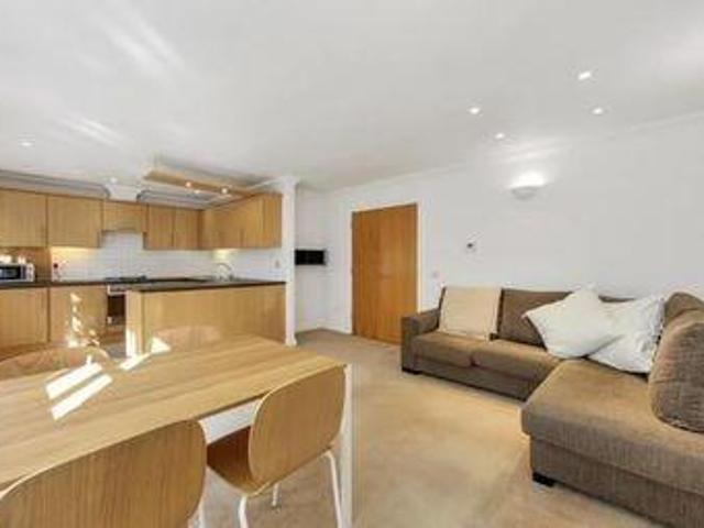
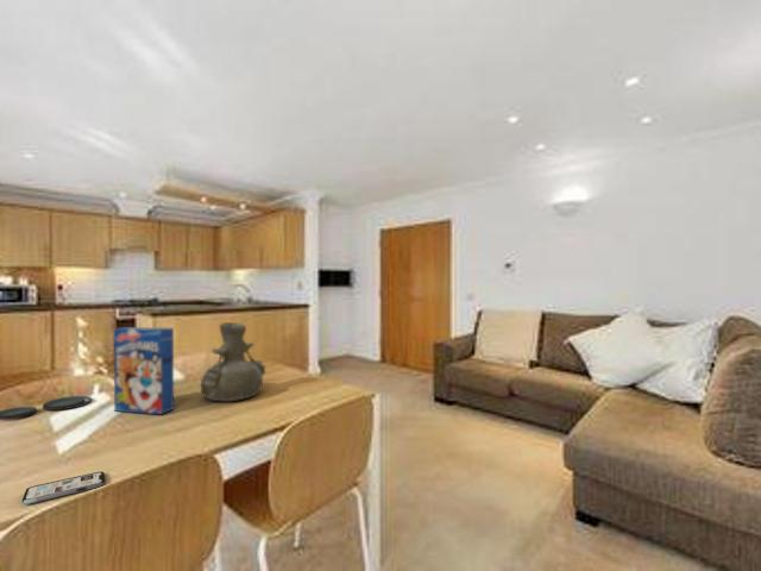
+ plate (46, 407)
+ phone case (65, 487)
+ vase (232, 359)
+ cereal box (144, 369)
